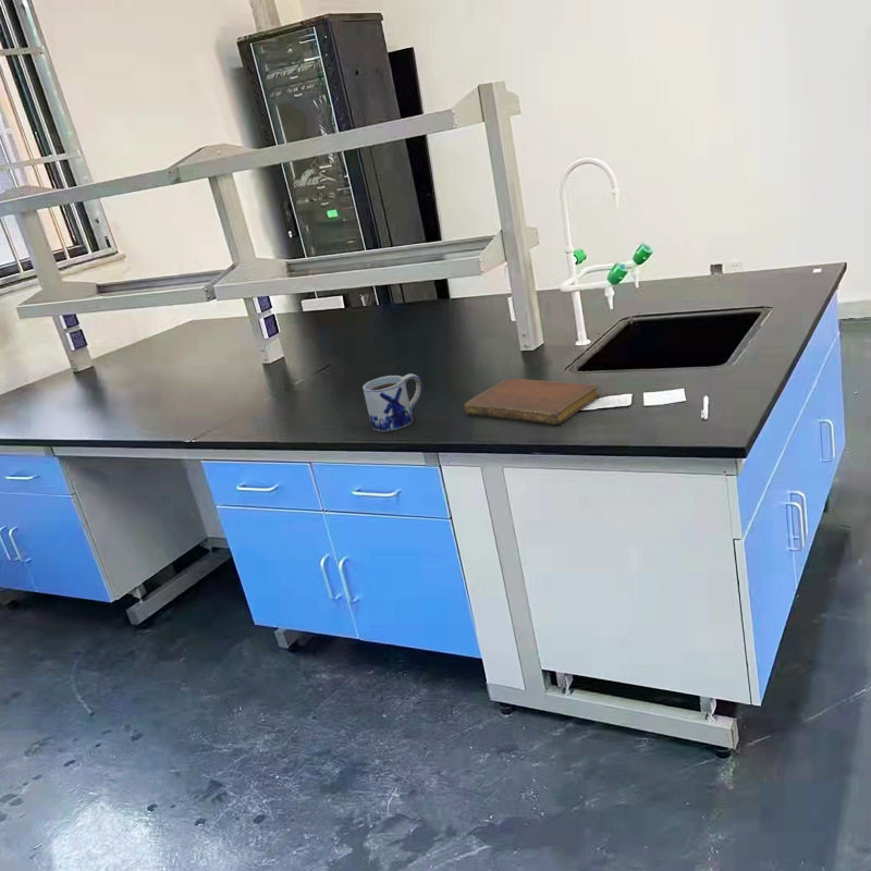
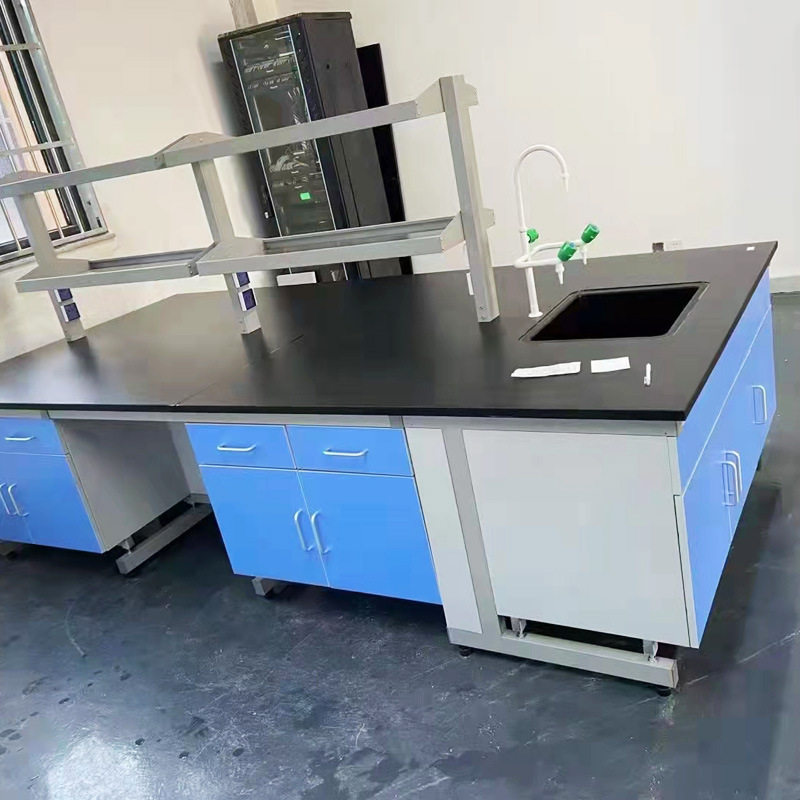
- mug (393, 401)
- notebook (530, 400)
